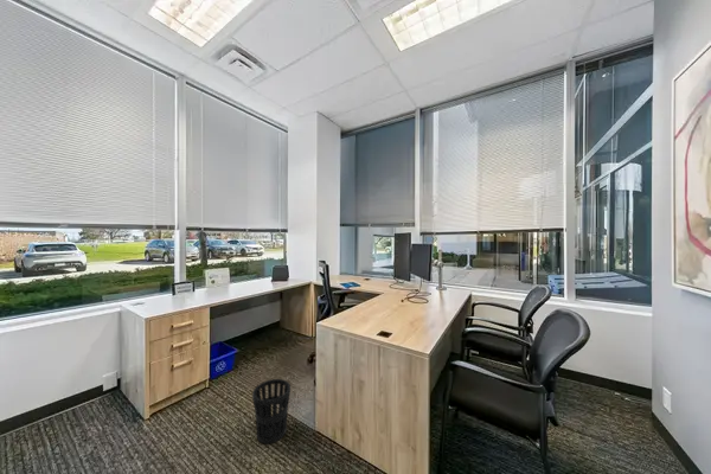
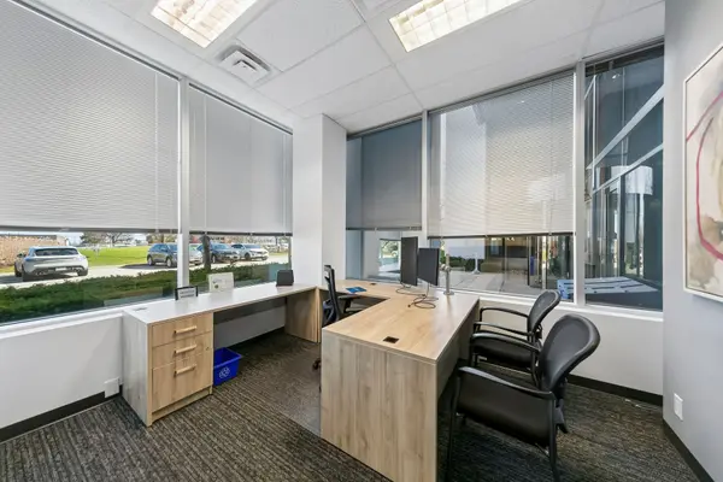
- wastebasket (270, 410)
